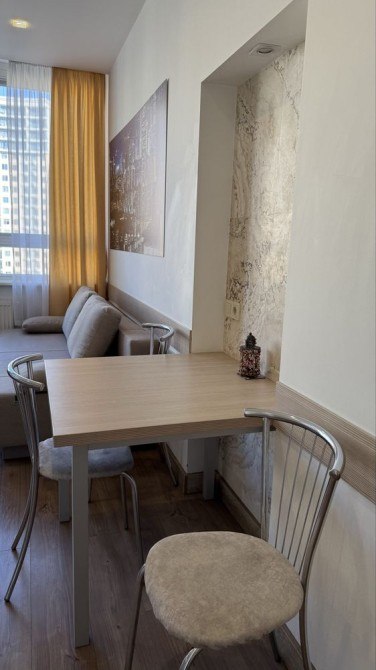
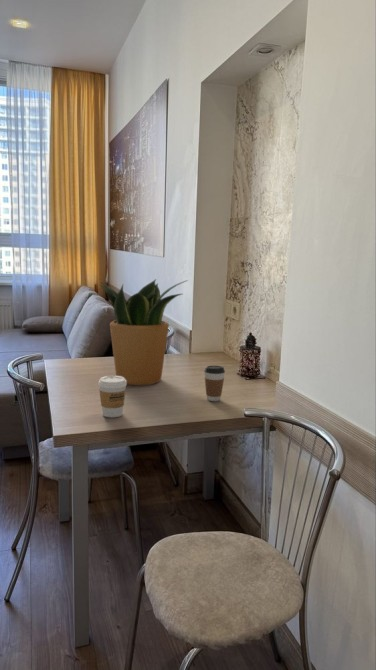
+ coffee cup (112, 396)
+ coffee cup (214, 383)
+ potted plant (140, 329)
